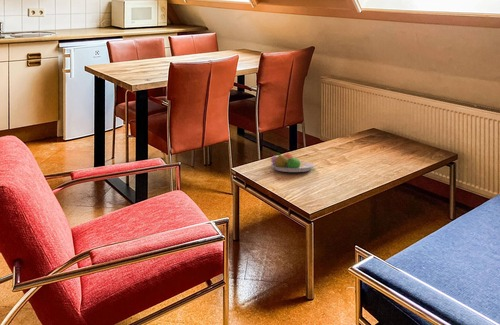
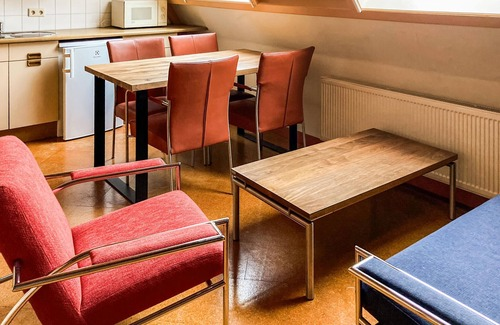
- fruit bowl (291, 160)
